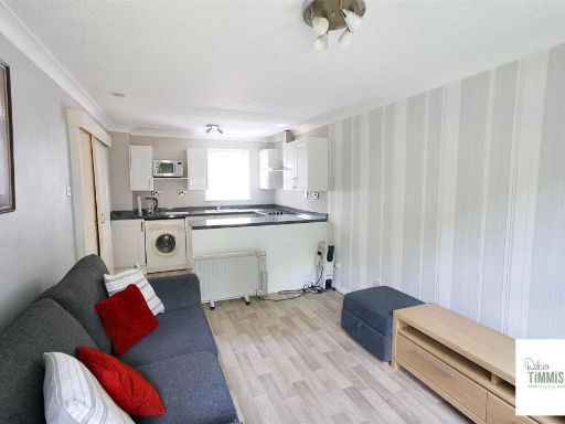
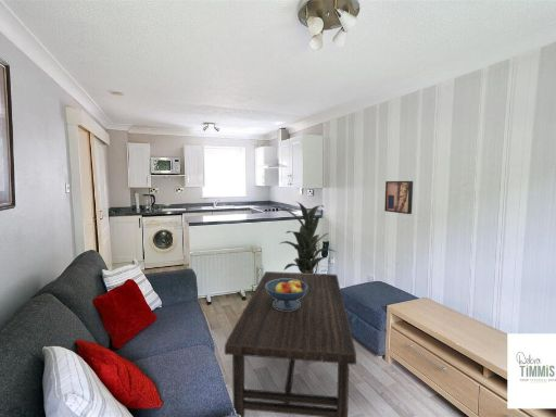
+ fruit bowl (287, 291)
+ wall art (397, 197)
+ coffee table (295, 330)
+ indoor plant (303, 250)
